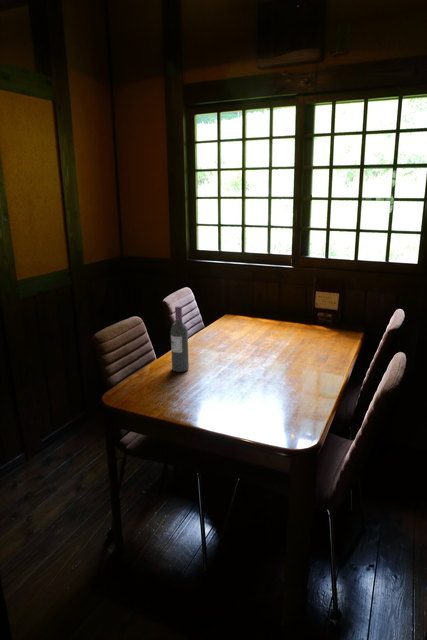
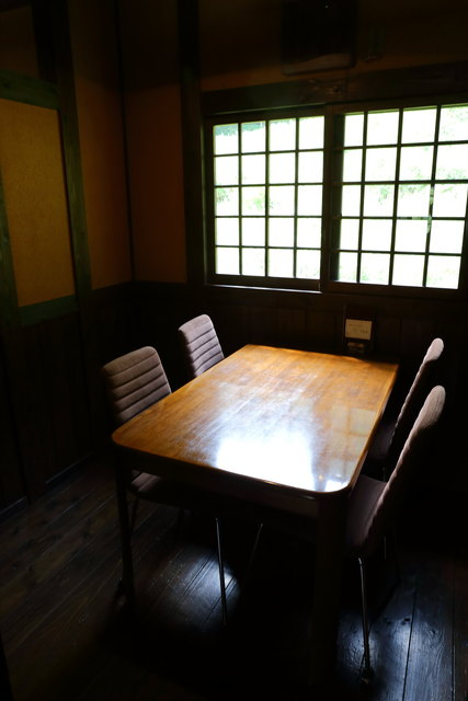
- wine bottle (179, 338)
